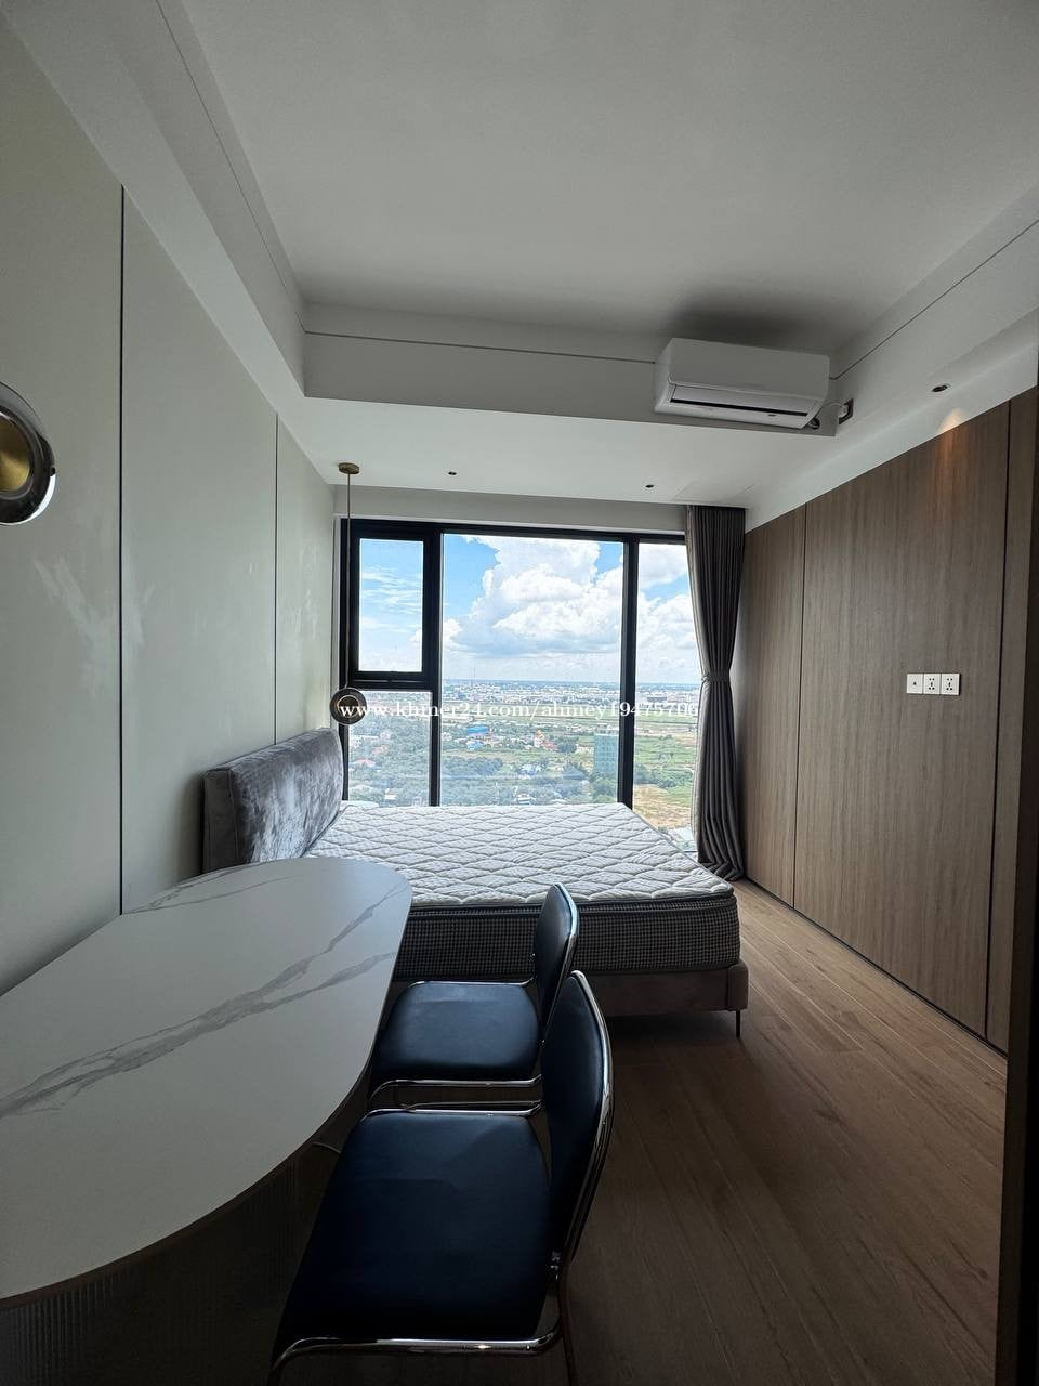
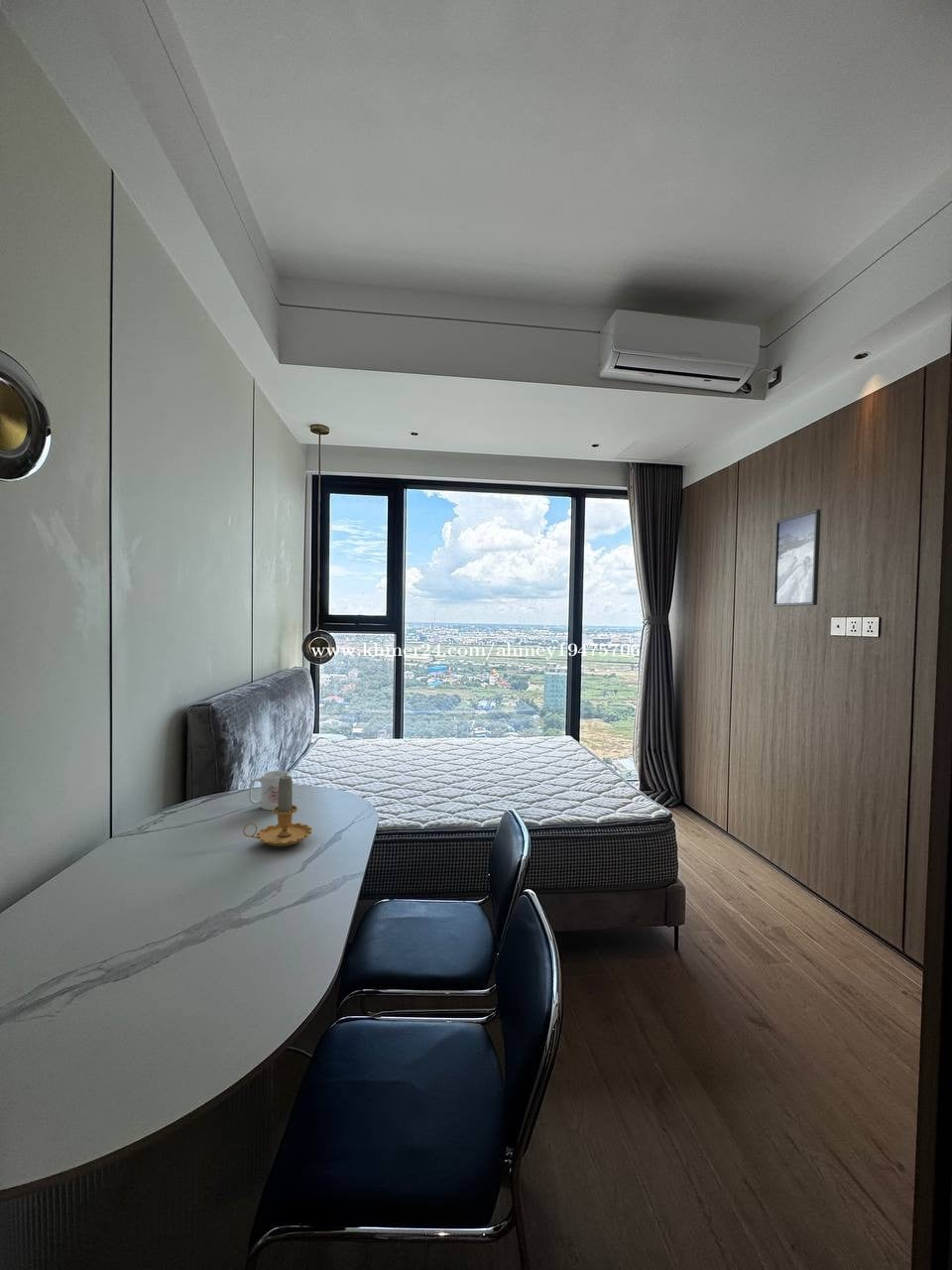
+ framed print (795, 561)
+ mug (269, 790)
+ candle (279, 808)
